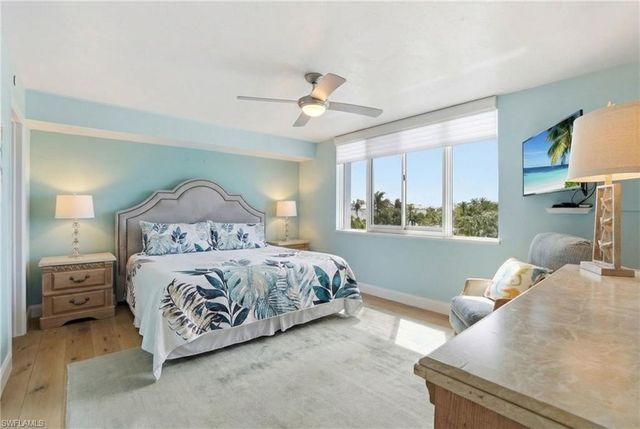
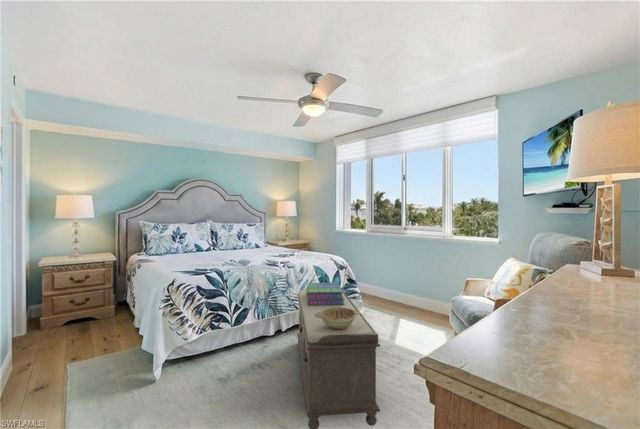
+ decorative bowl (337, 319)
+ bench (328, 340)
+ stack of books (324, 292)
